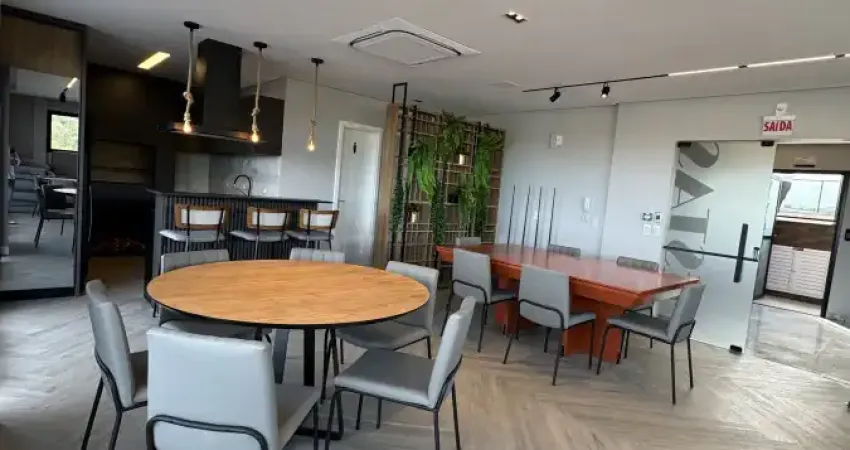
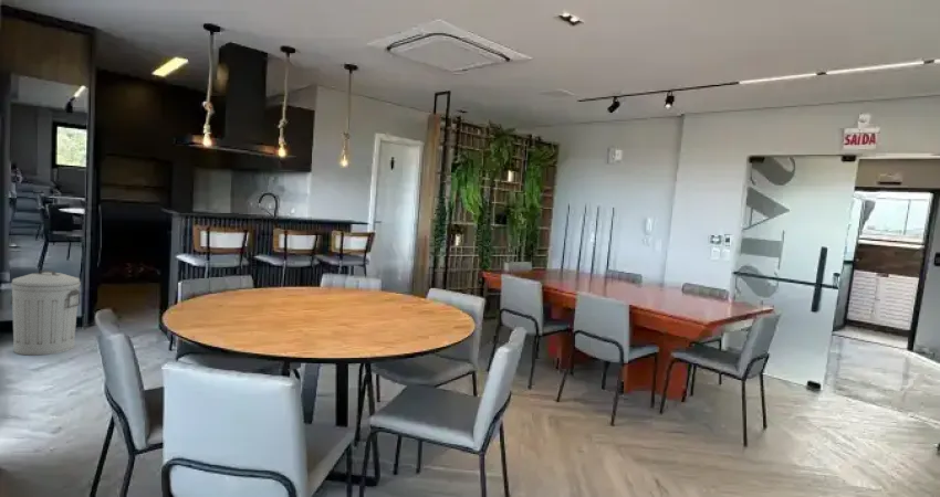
+ trash can (45, 309)
